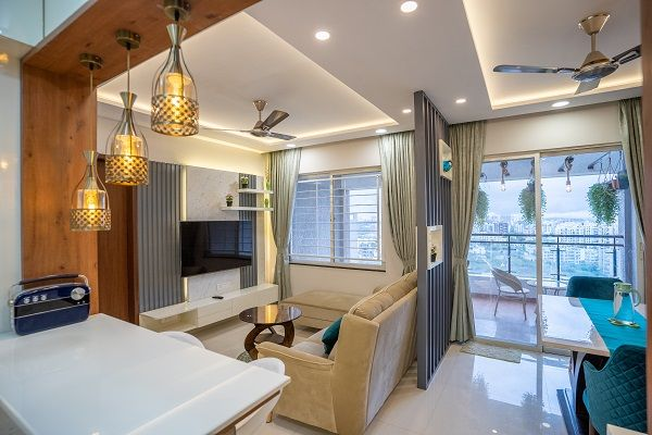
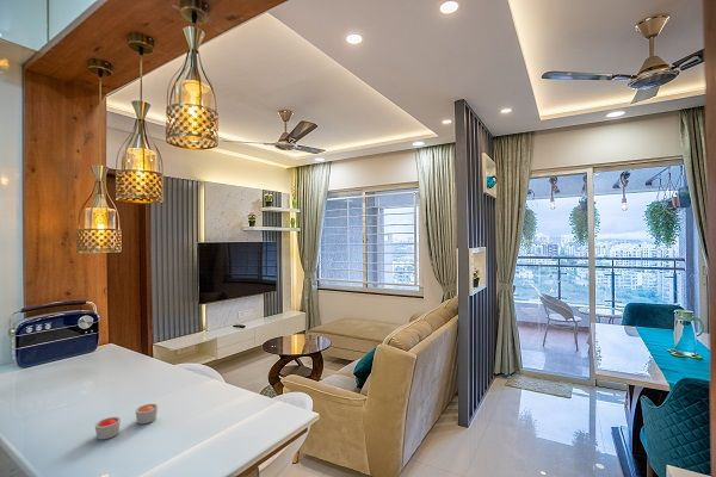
+ candle (119, 419)
